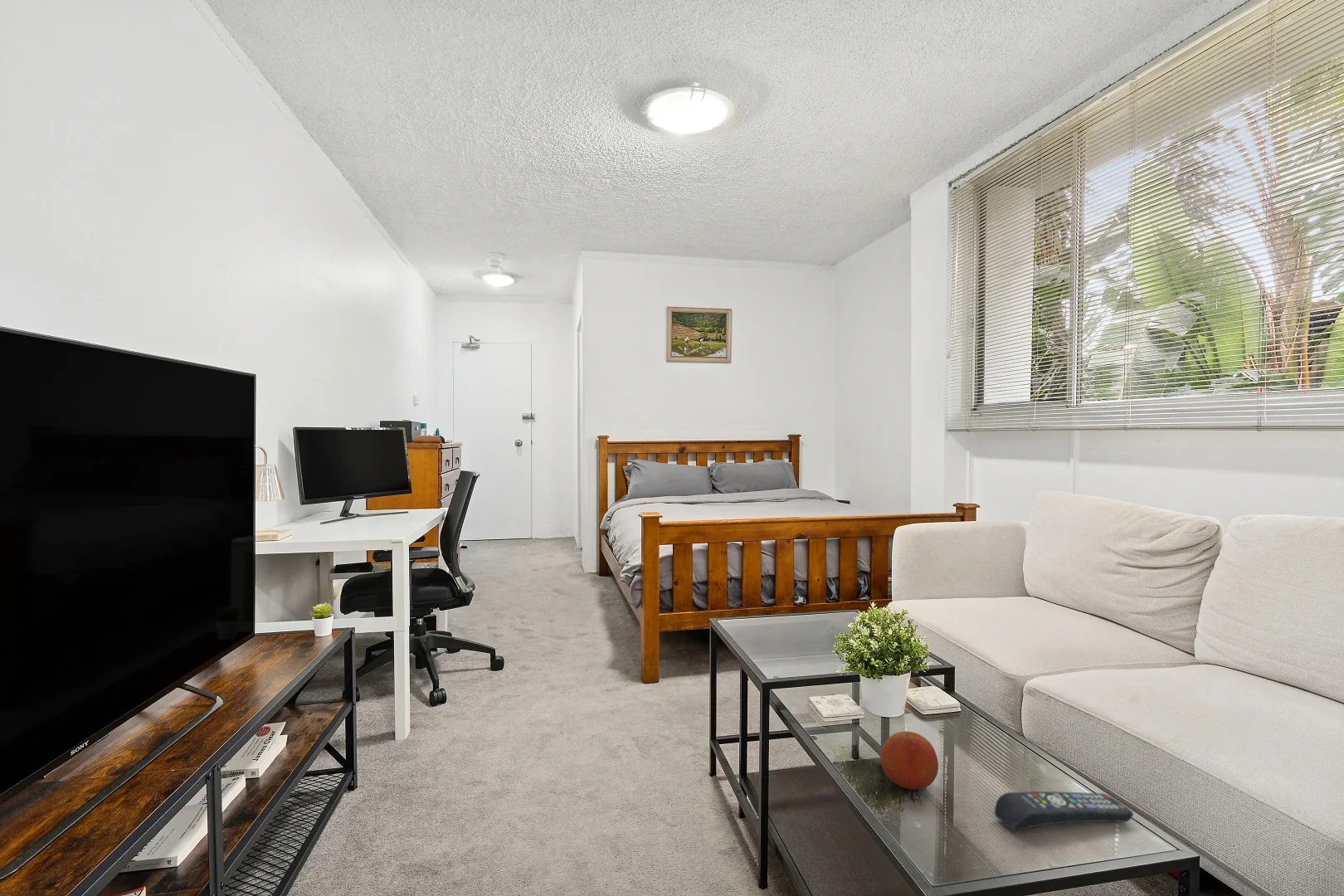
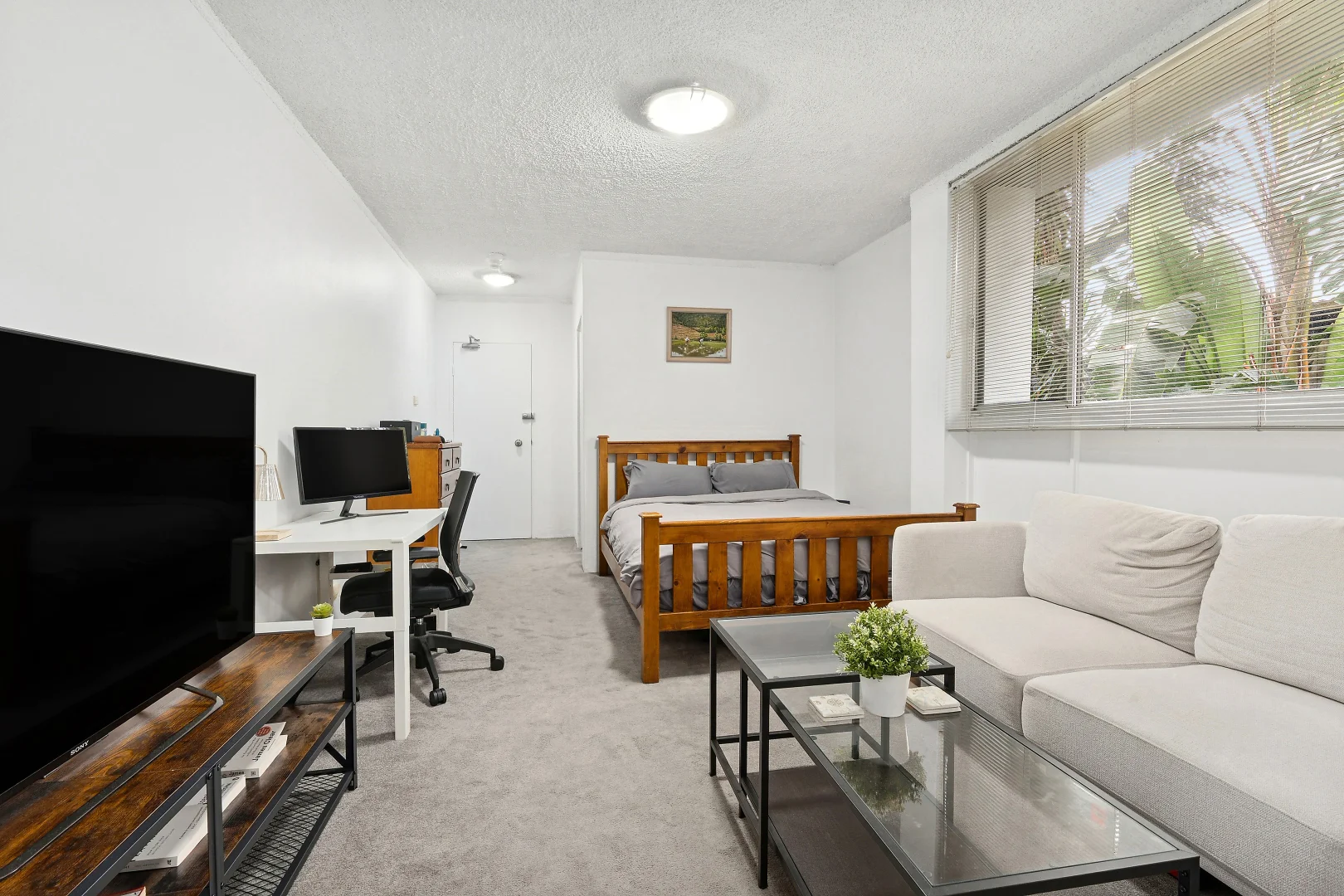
- fruit (909, 758)
- remote control (1062, 808)
